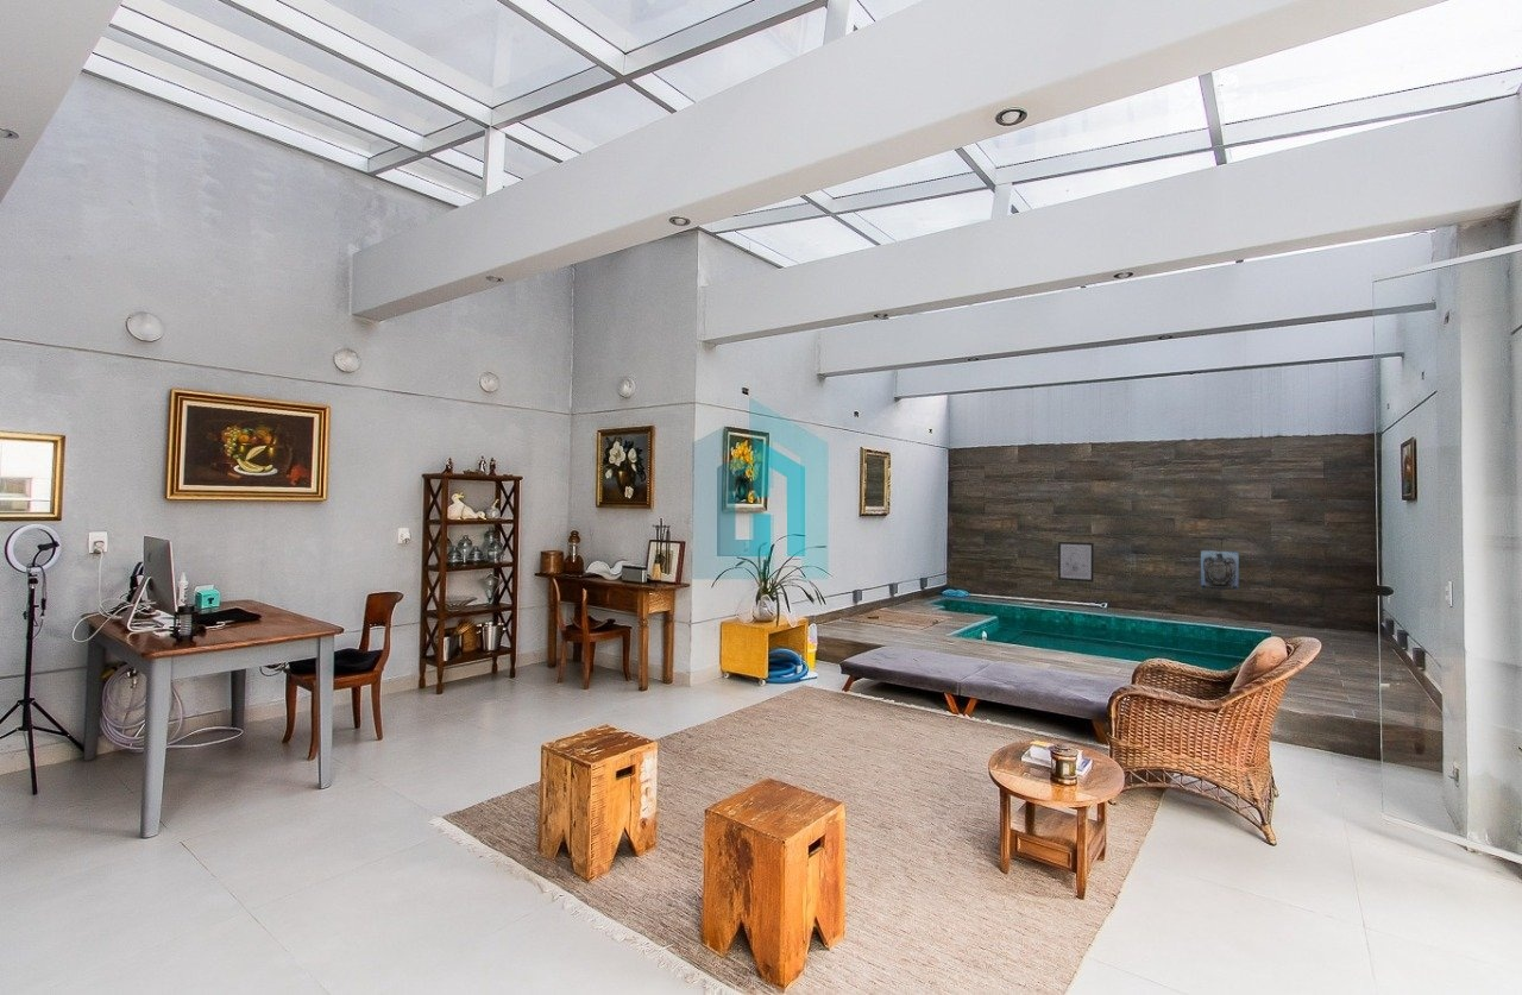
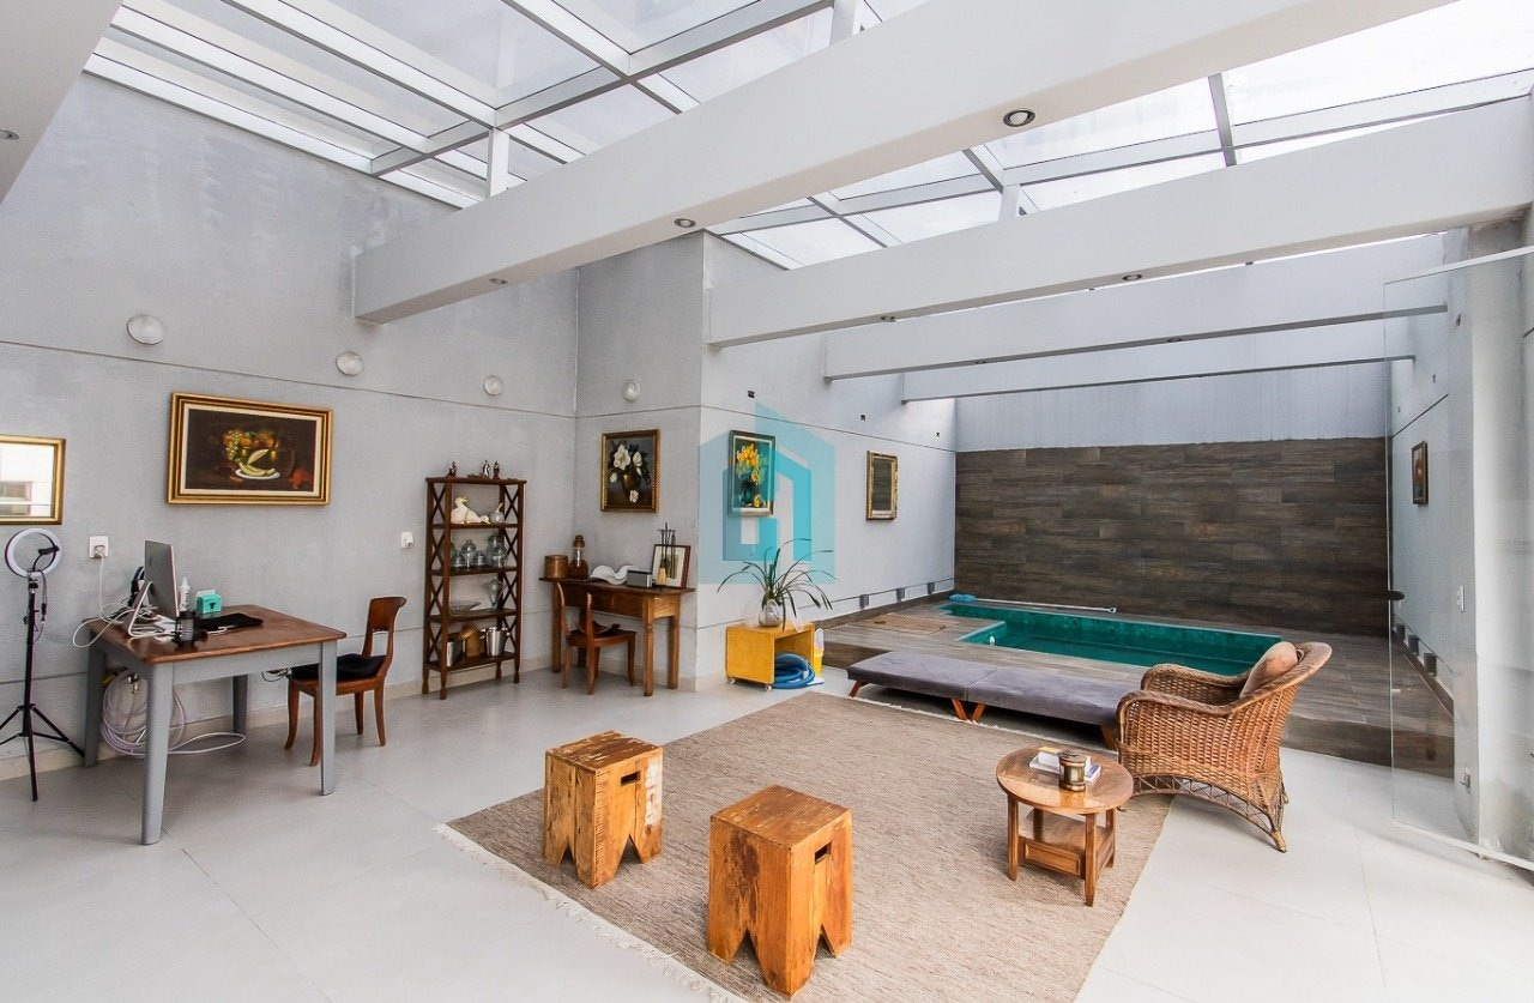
- wall art (1075, 561)
- wall sculpture (1219, 569)
